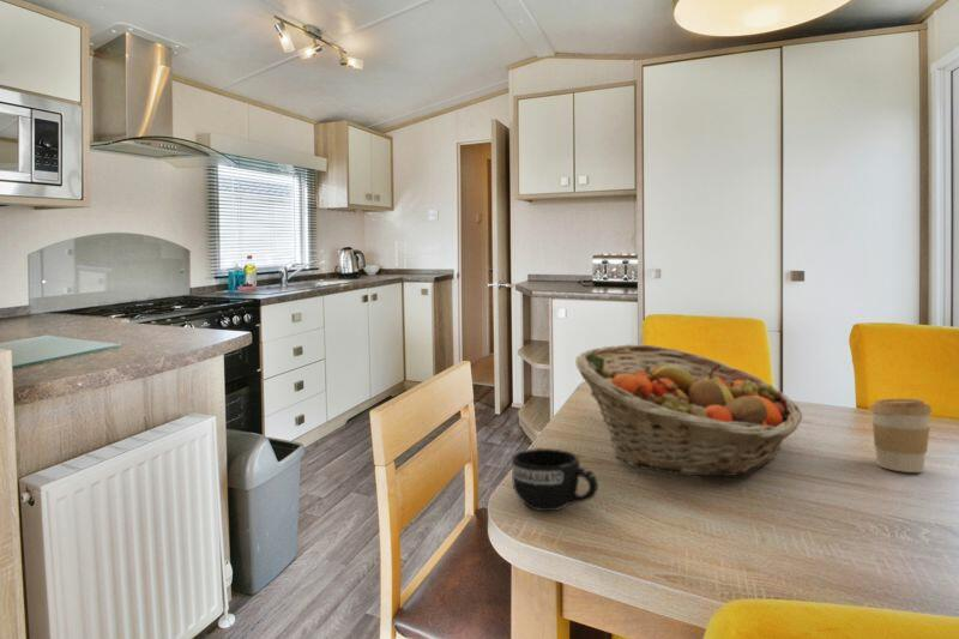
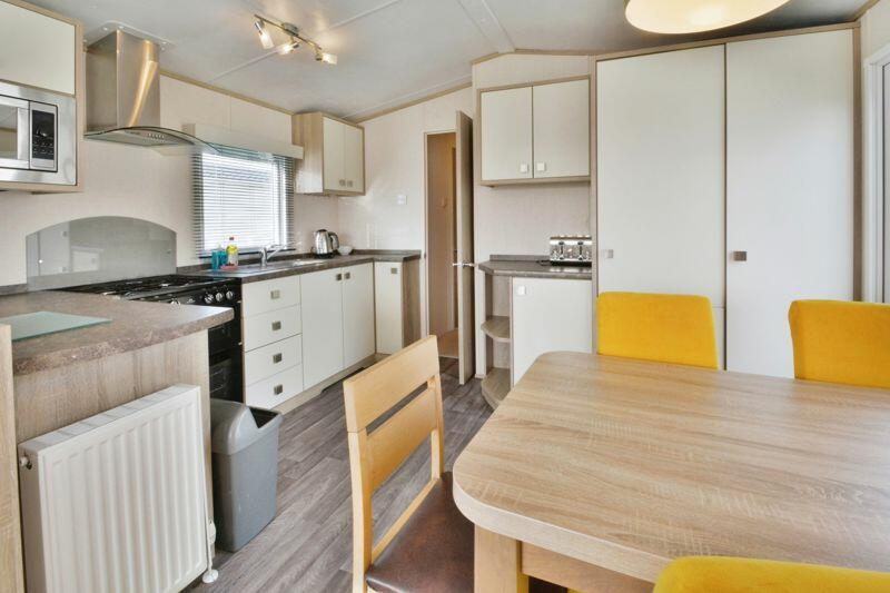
- mug (554, 481)
- fruit basket (684, 400)
- coffee cup (899, 432)
